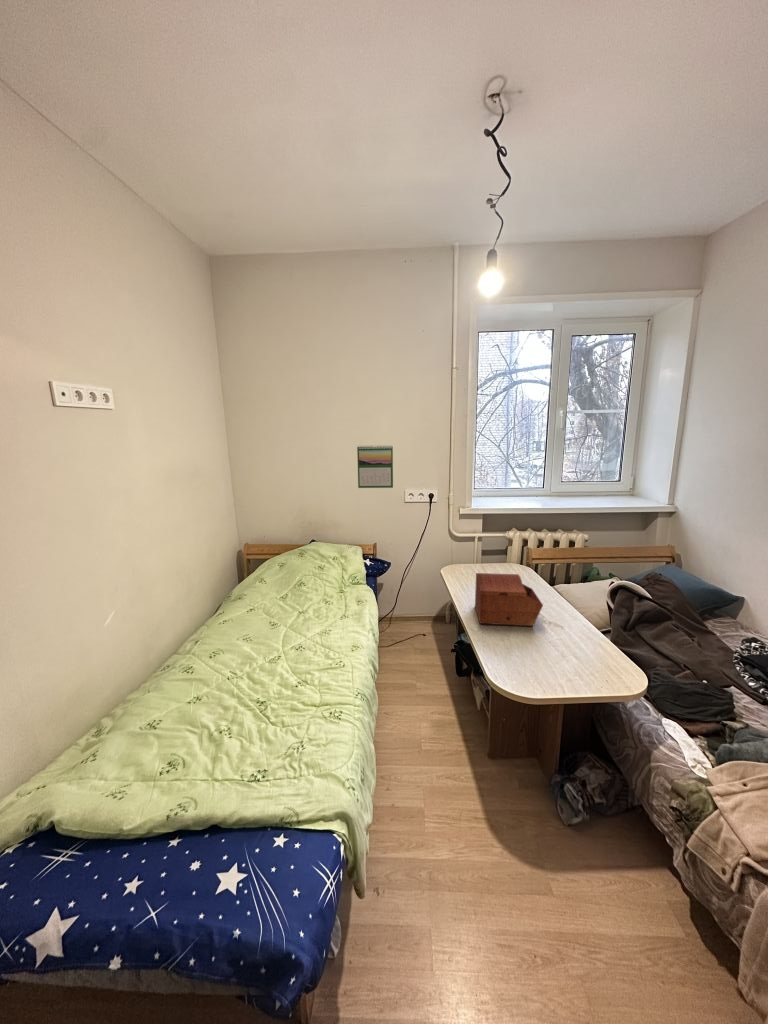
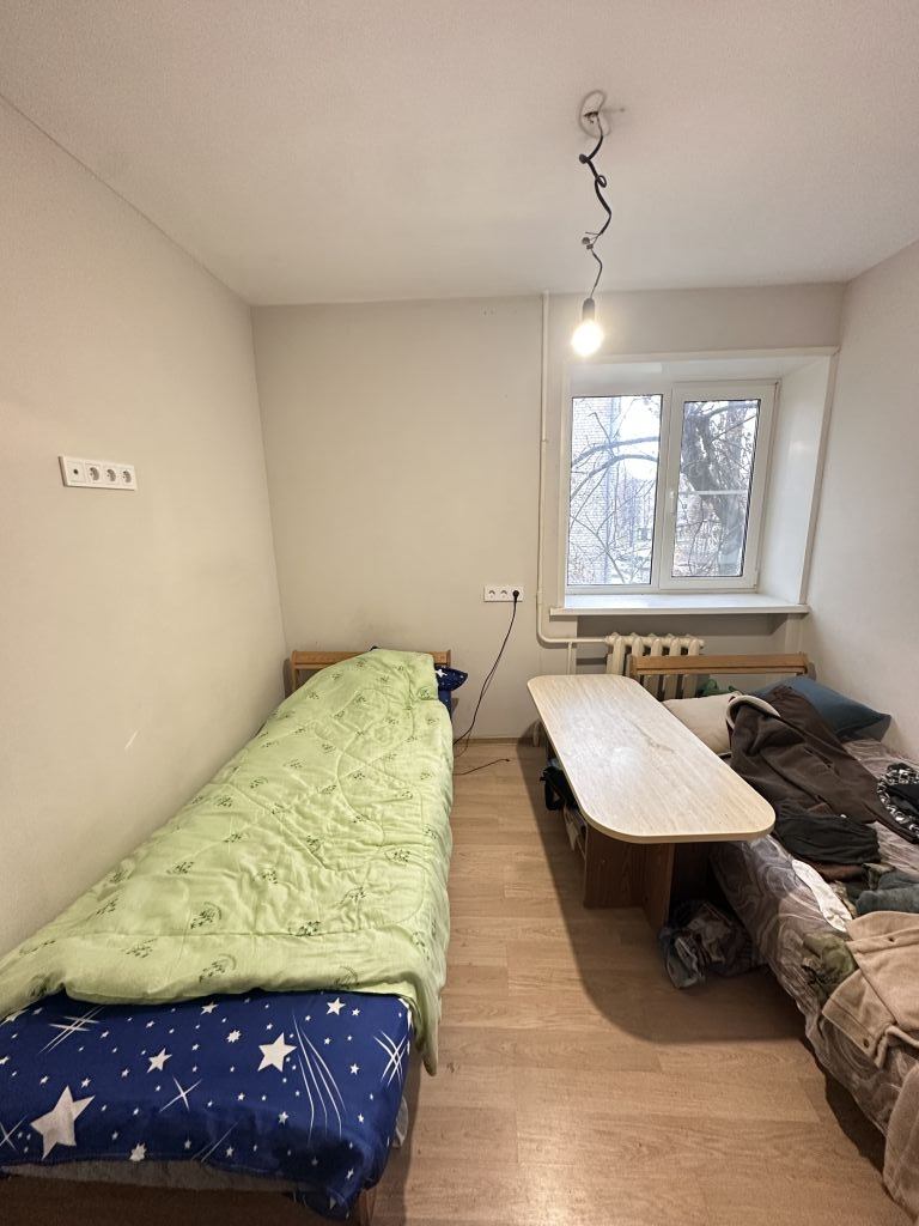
- calendar (375, 466)
- sewing box (507, 598)
